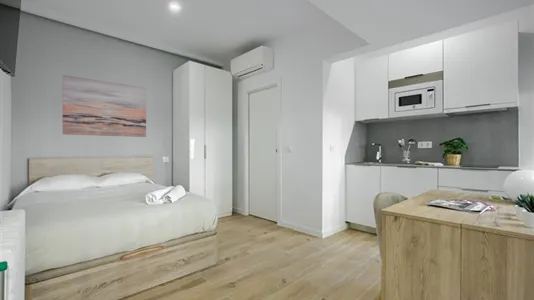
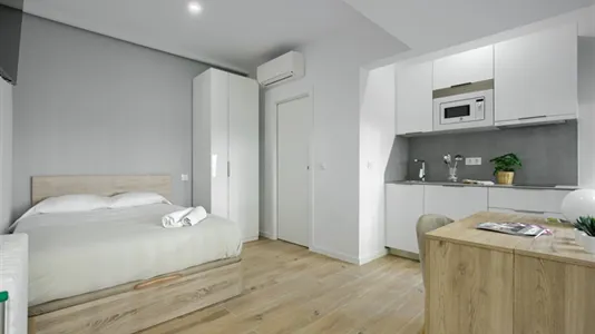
- wall art (108, 108)
